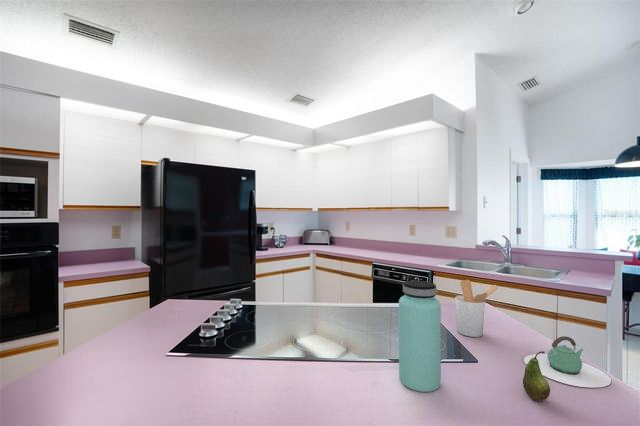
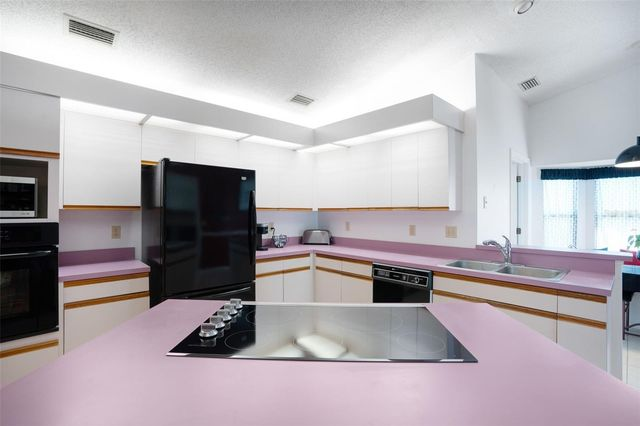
- fruit (536, 372)
- bottle (419, 332)
- teapot (564, 352)
- utensil holder (477, 307)
